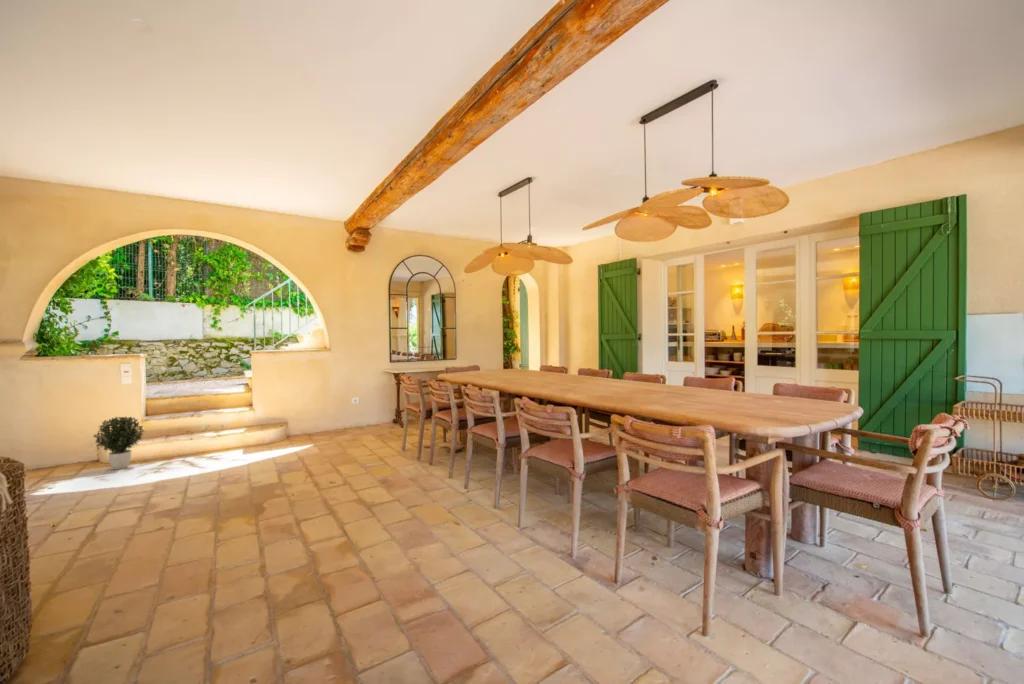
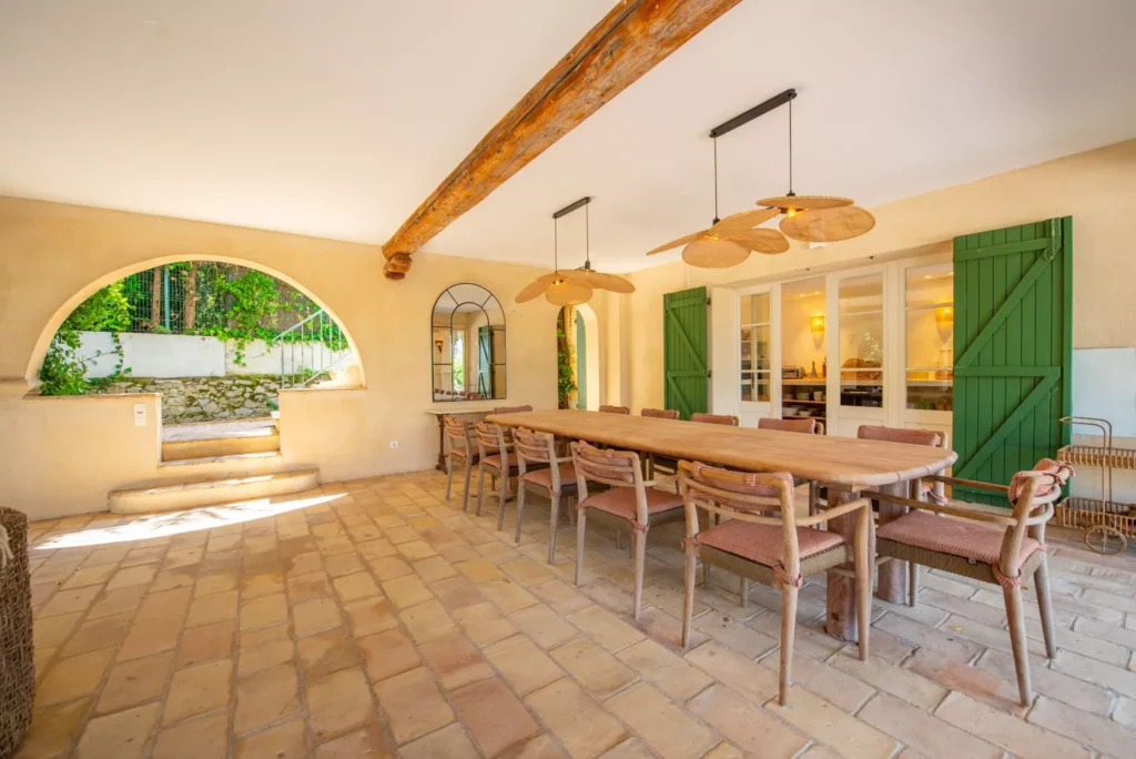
- potted plant (120, 442)
